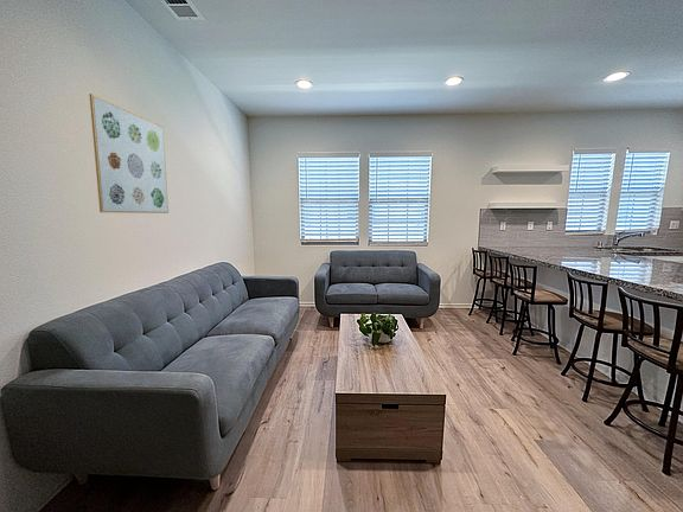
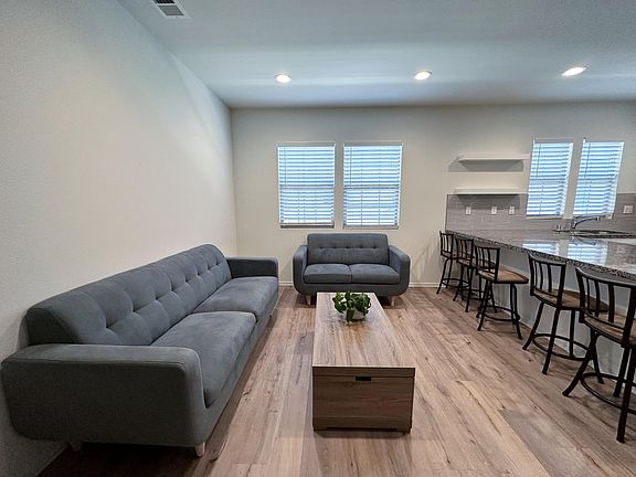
- wall art (135, 164)
